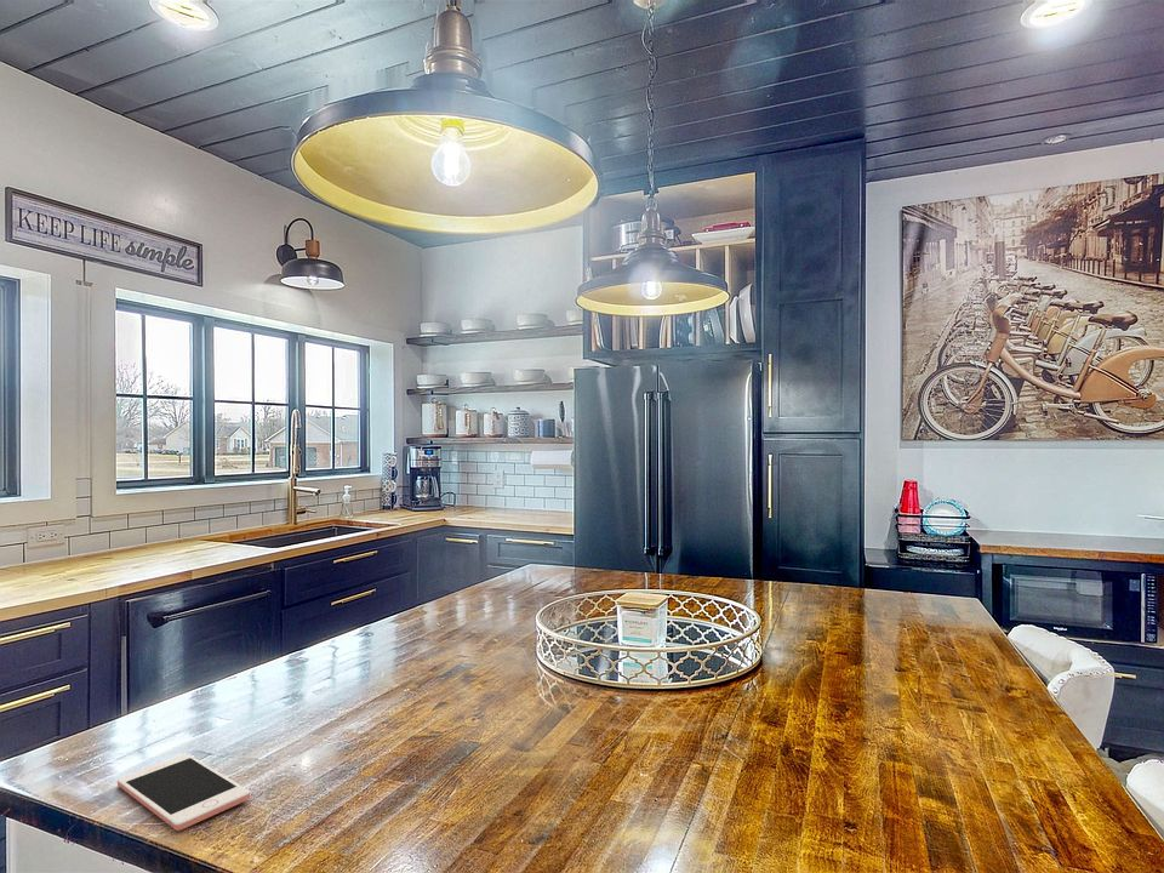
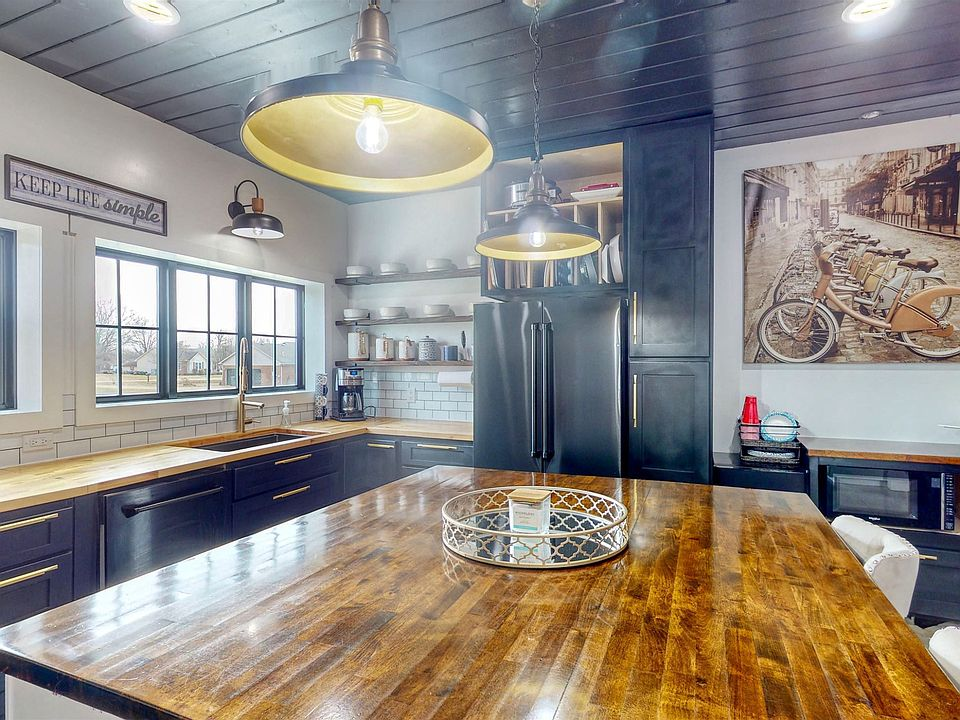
- cell phone (182, 788)
